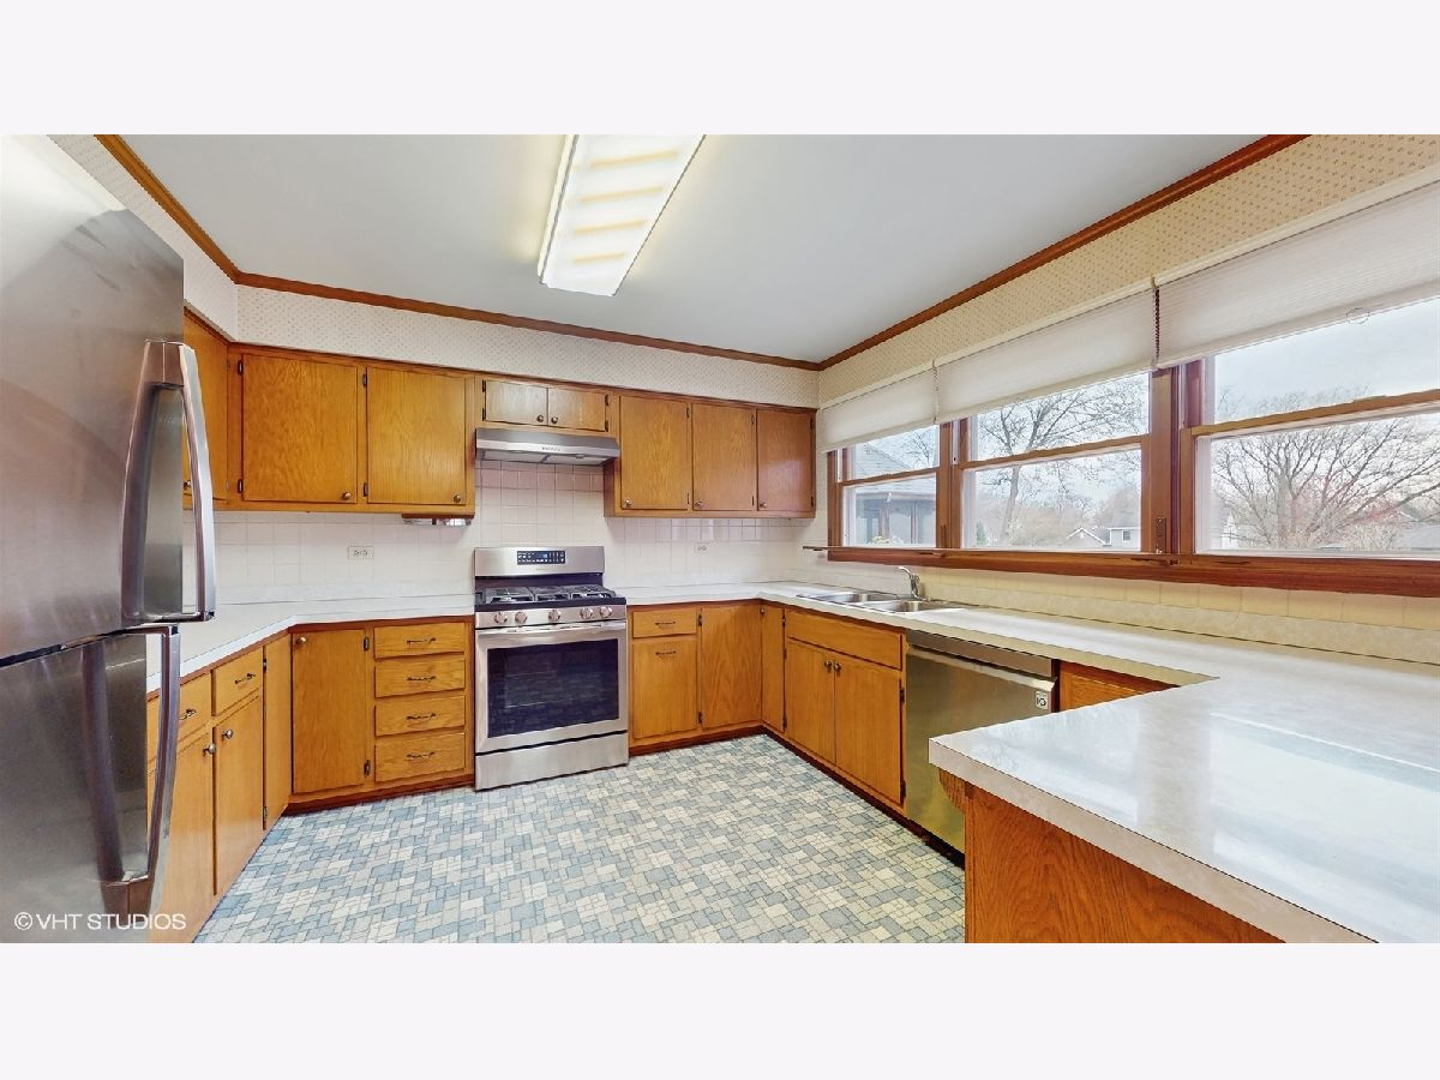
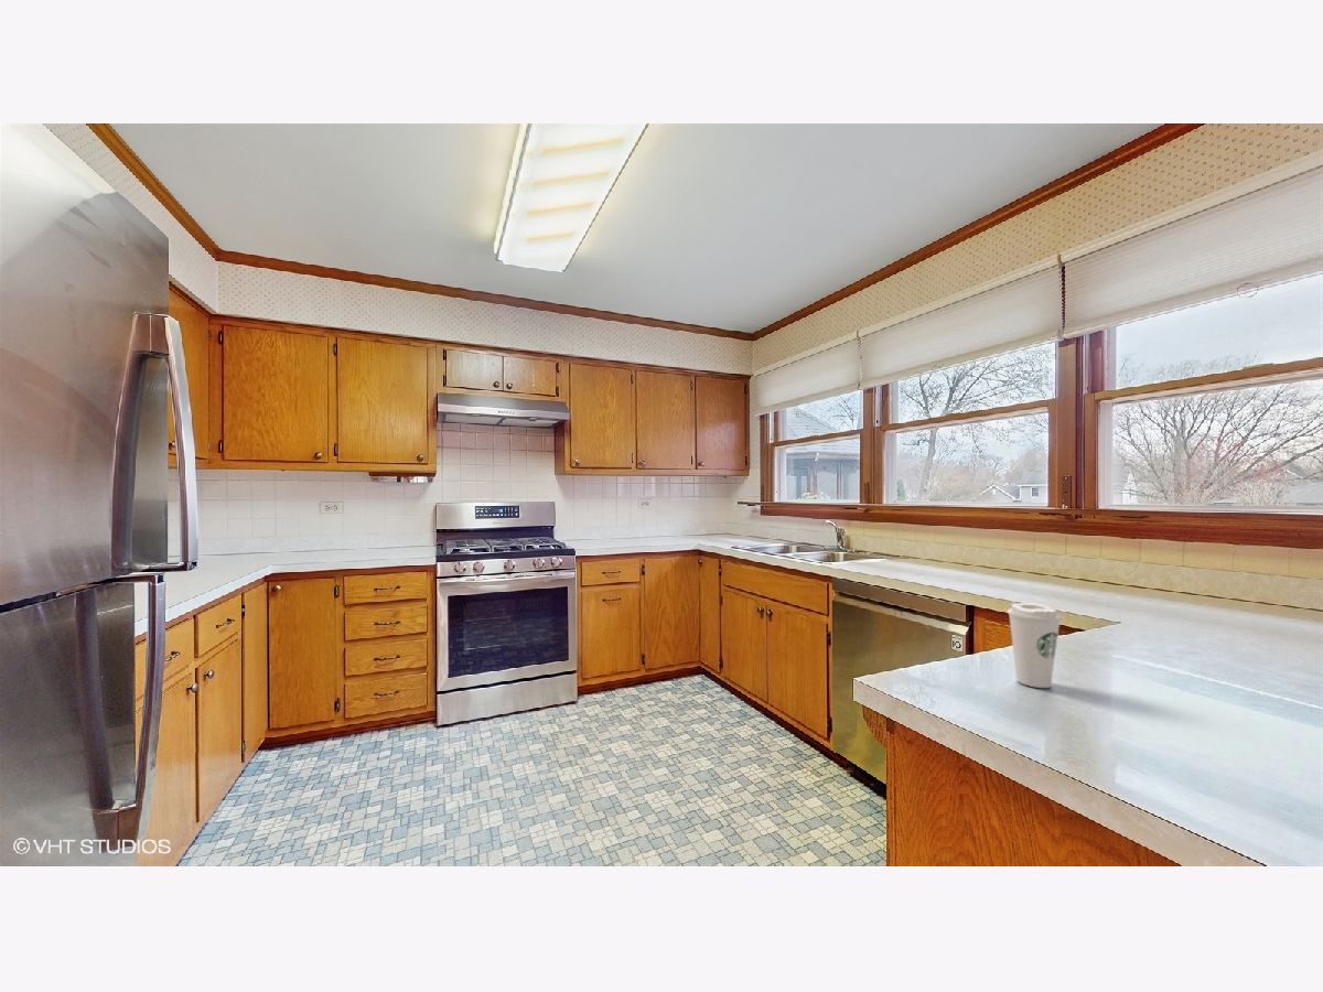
+ coffee cup (1033, 644)
